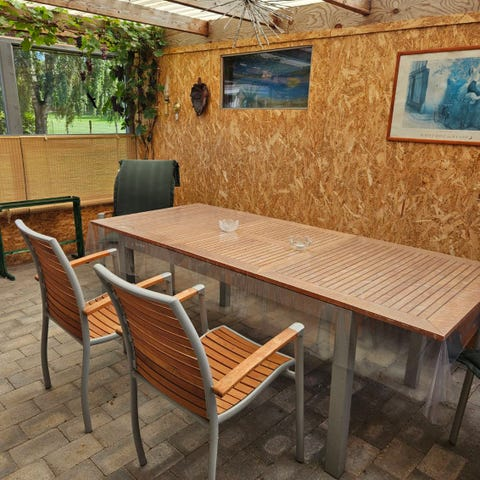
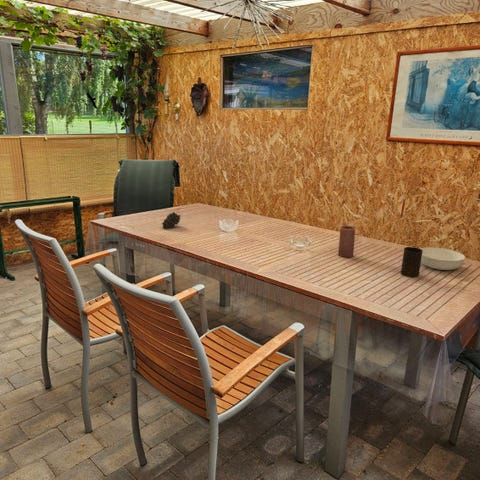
+ serving bowl (439, 260)
+ fruit (170, 219)
+ cup (411, 262)
+ candle (346, 241)
